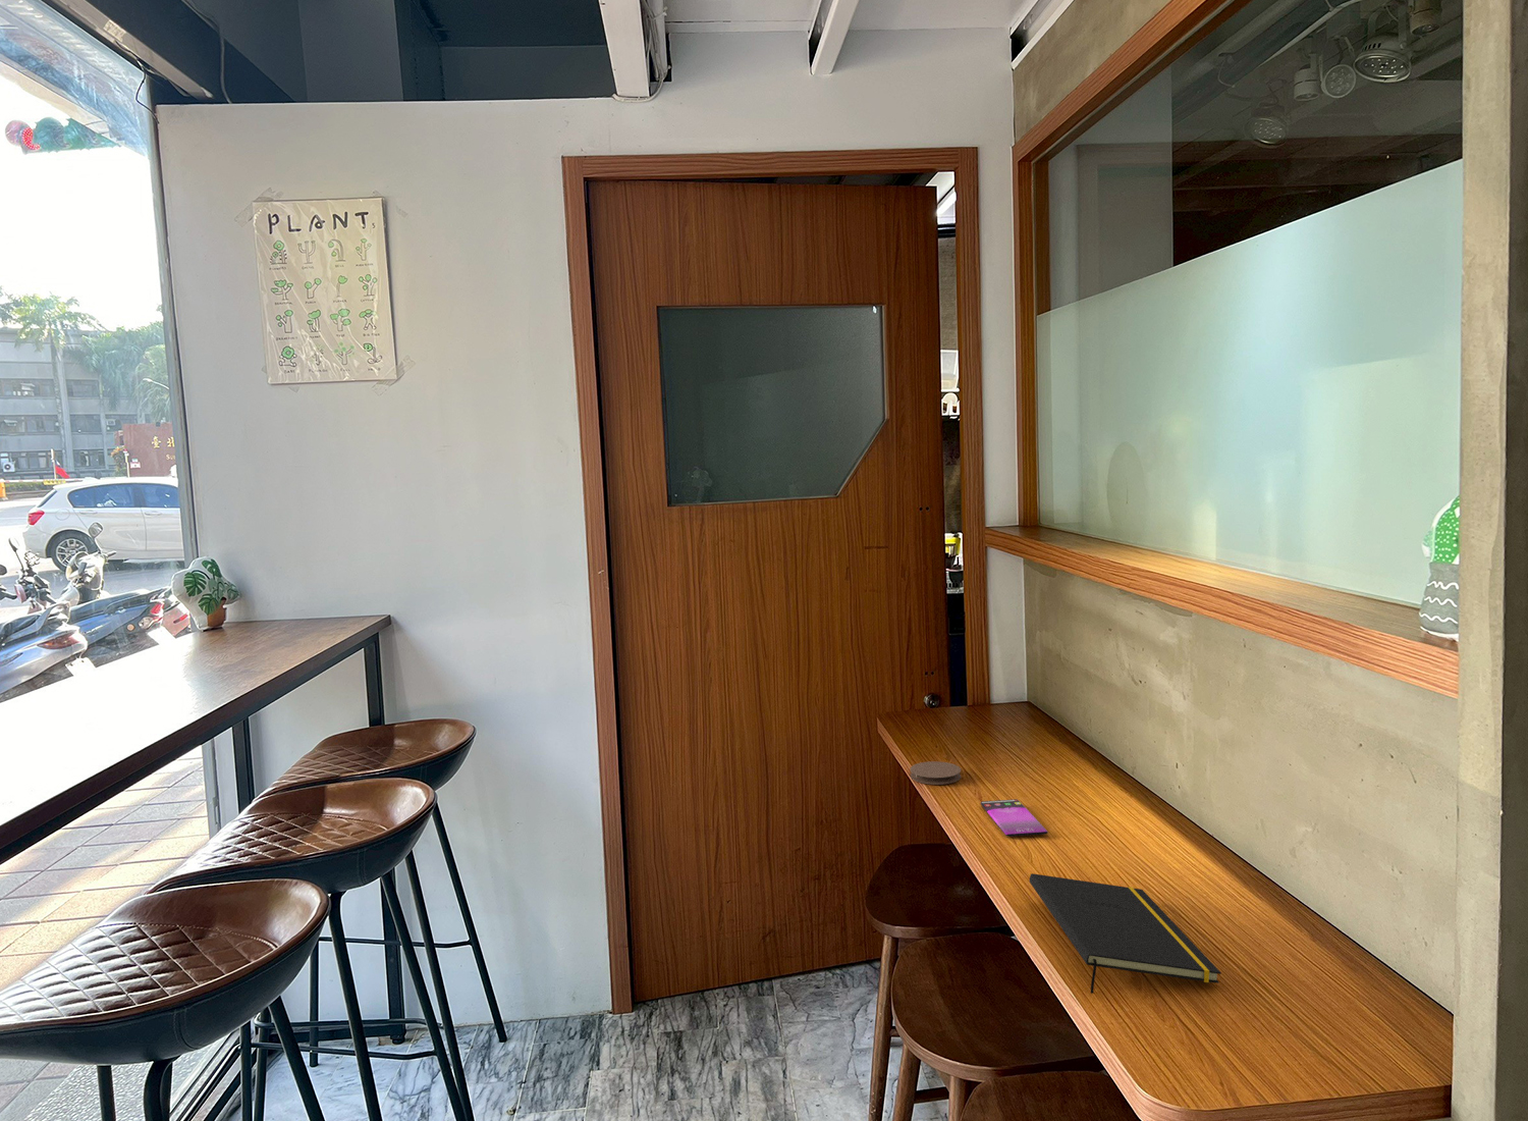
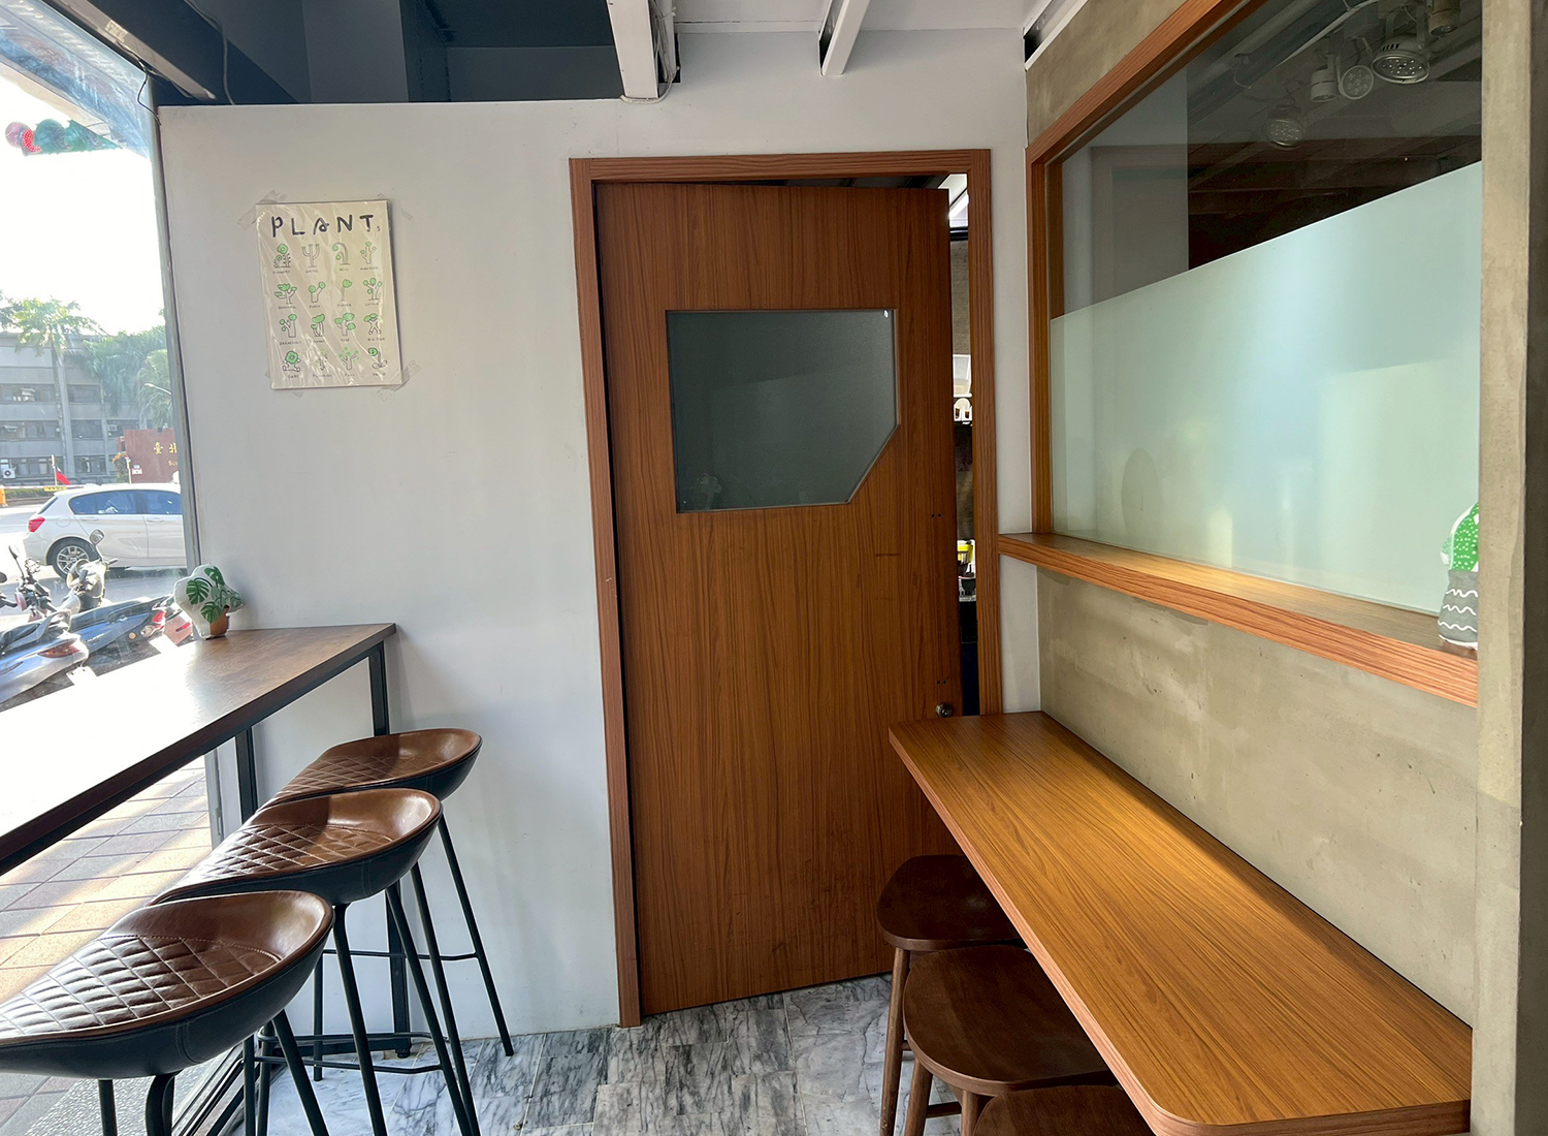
- notepad (1116, 923)
- smartphone (1013, 817)
- coaster (935, 772)
